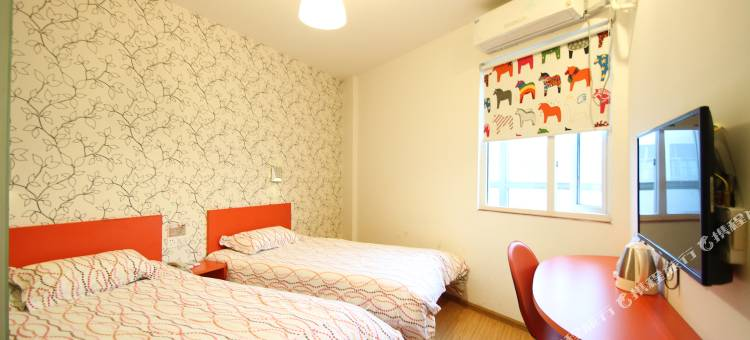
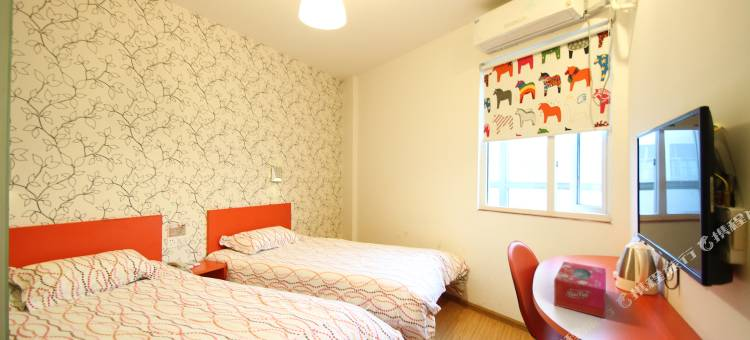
+ tissue box (581, 285)
